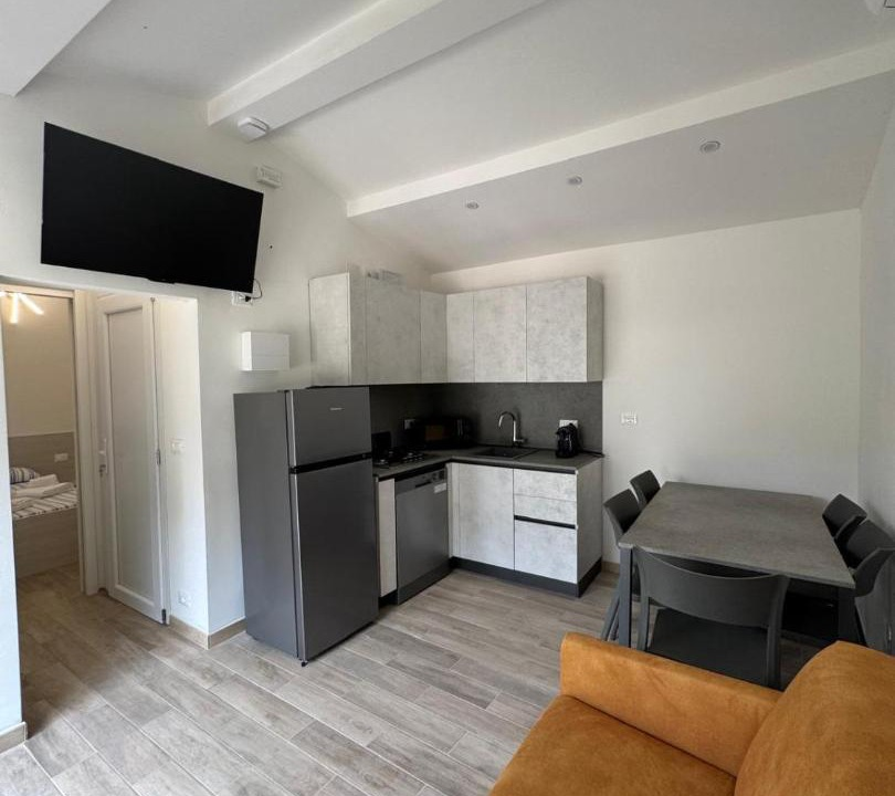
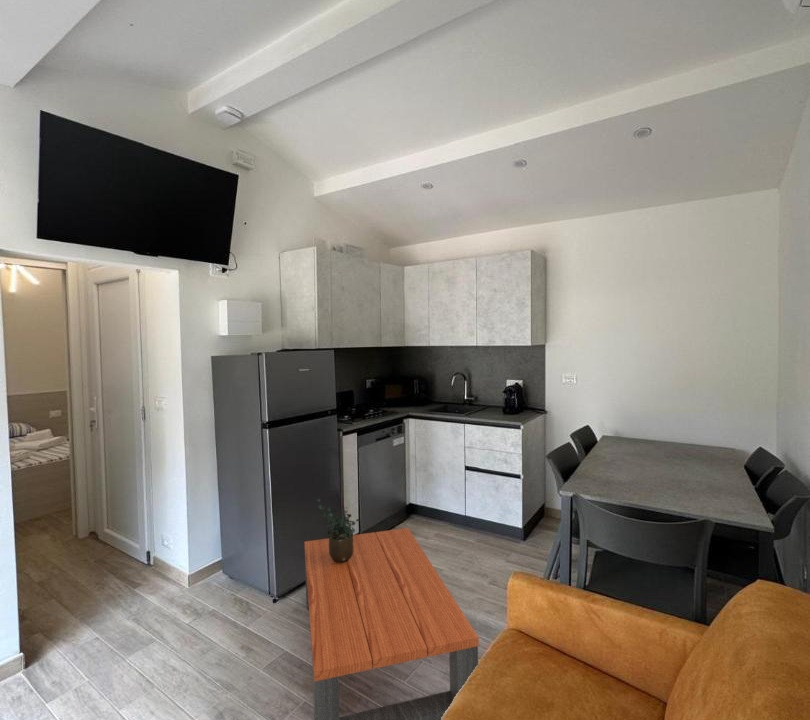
+ potted plant (338, 528)
+ coffee table (374, 615)
